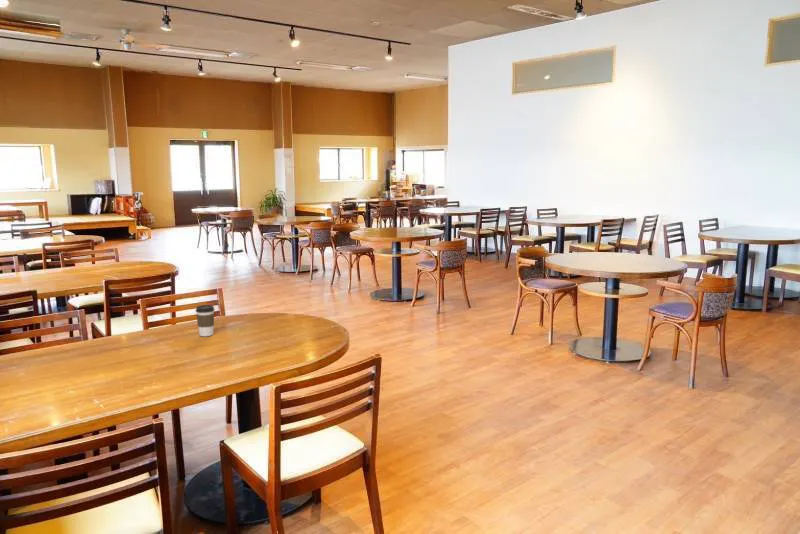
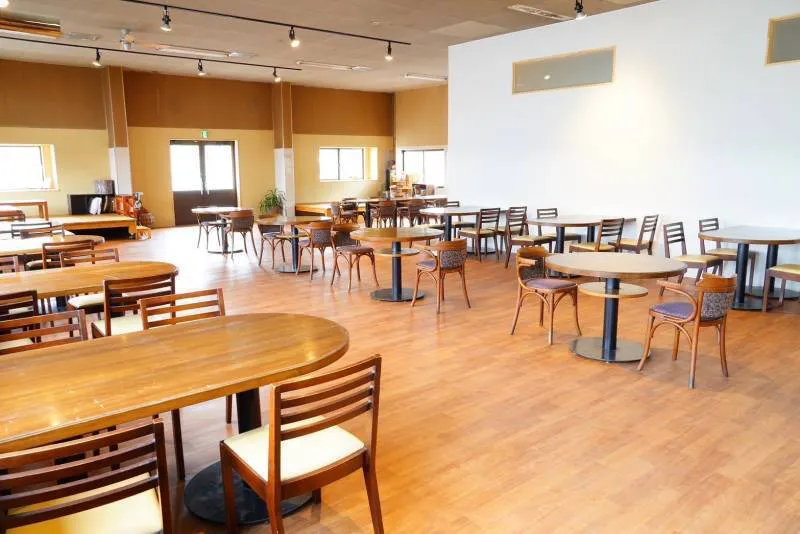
- coffee cup (205, 320)
